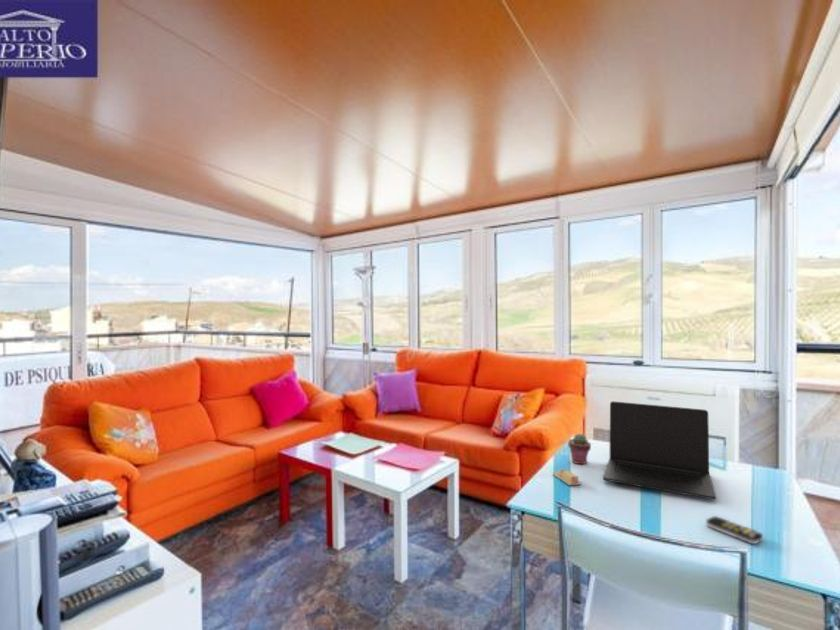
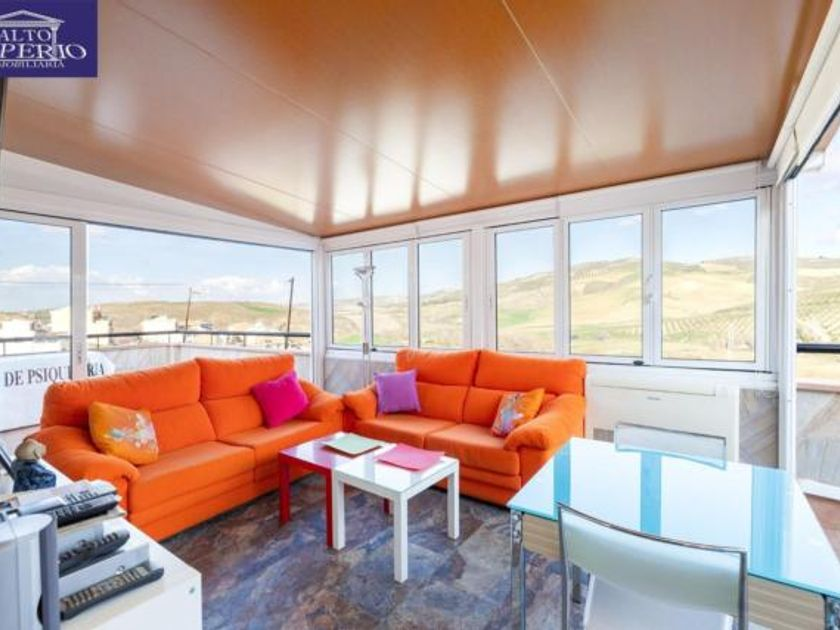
- laptop (656, 444)
- sticky notes (566, 475)
- remote control (733, 529)
- potted succulent (579, 447)
